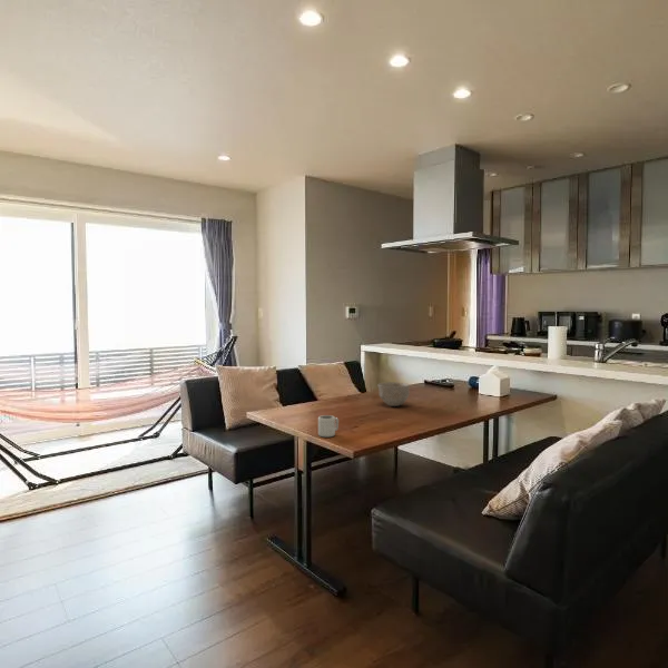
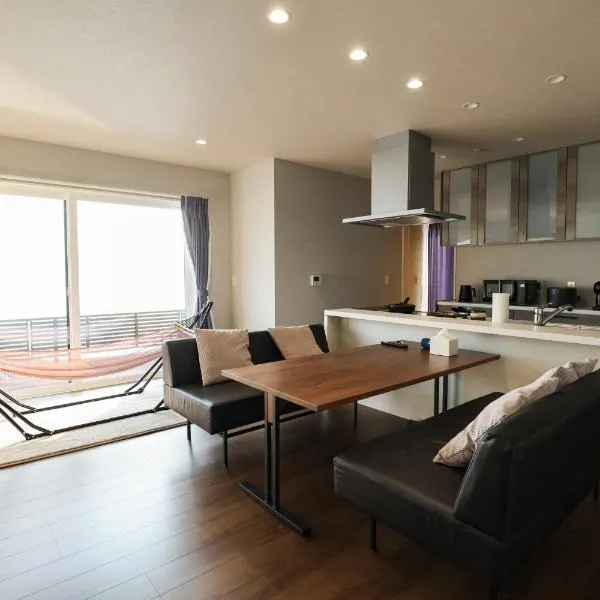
- cup (328, 425)
- bowl (393, 394)
